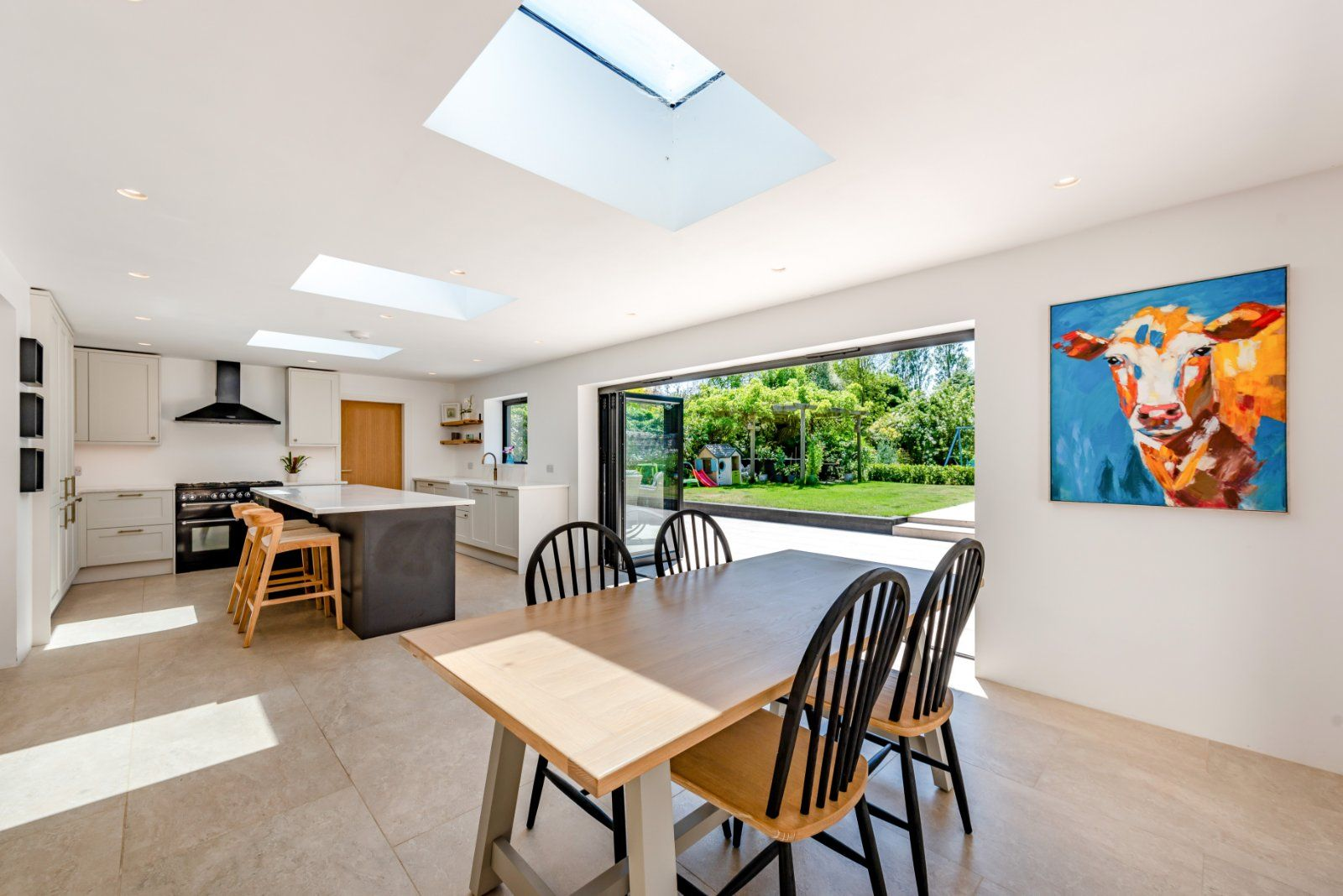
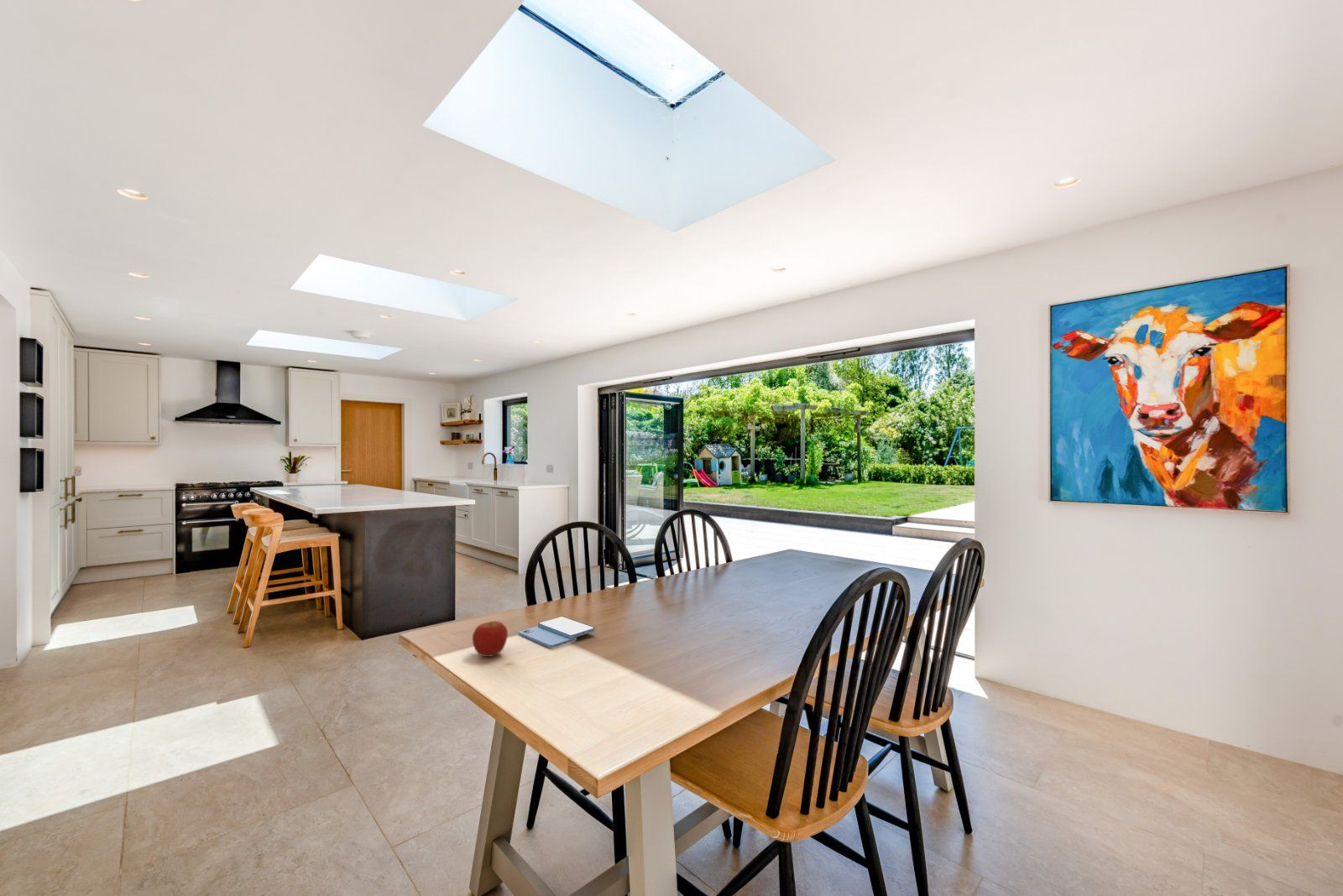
+ smartphone (557, 631)
+ apple (490, 638)
